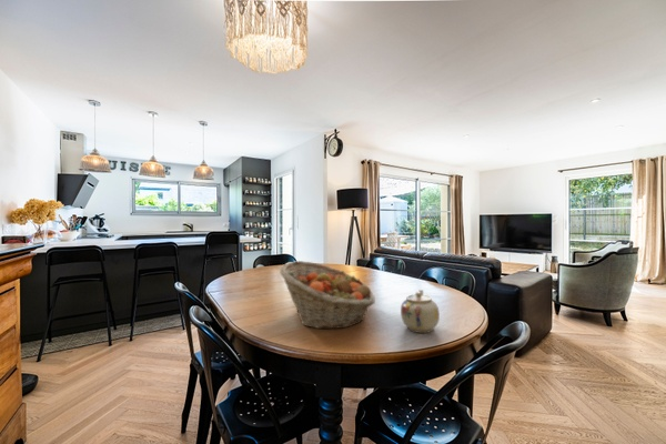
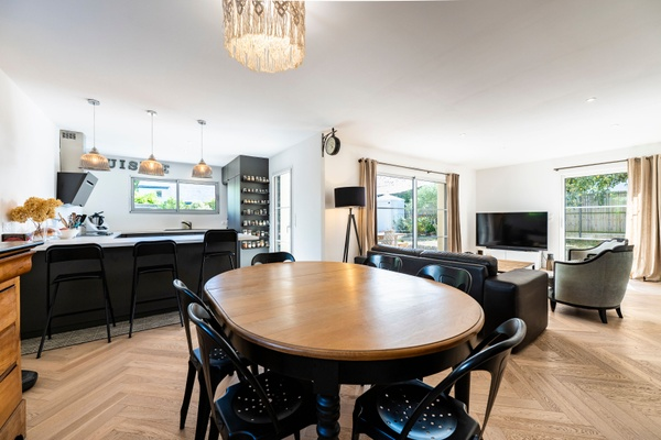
- fruit basket (327, 289)
- teapot (418, 309)
